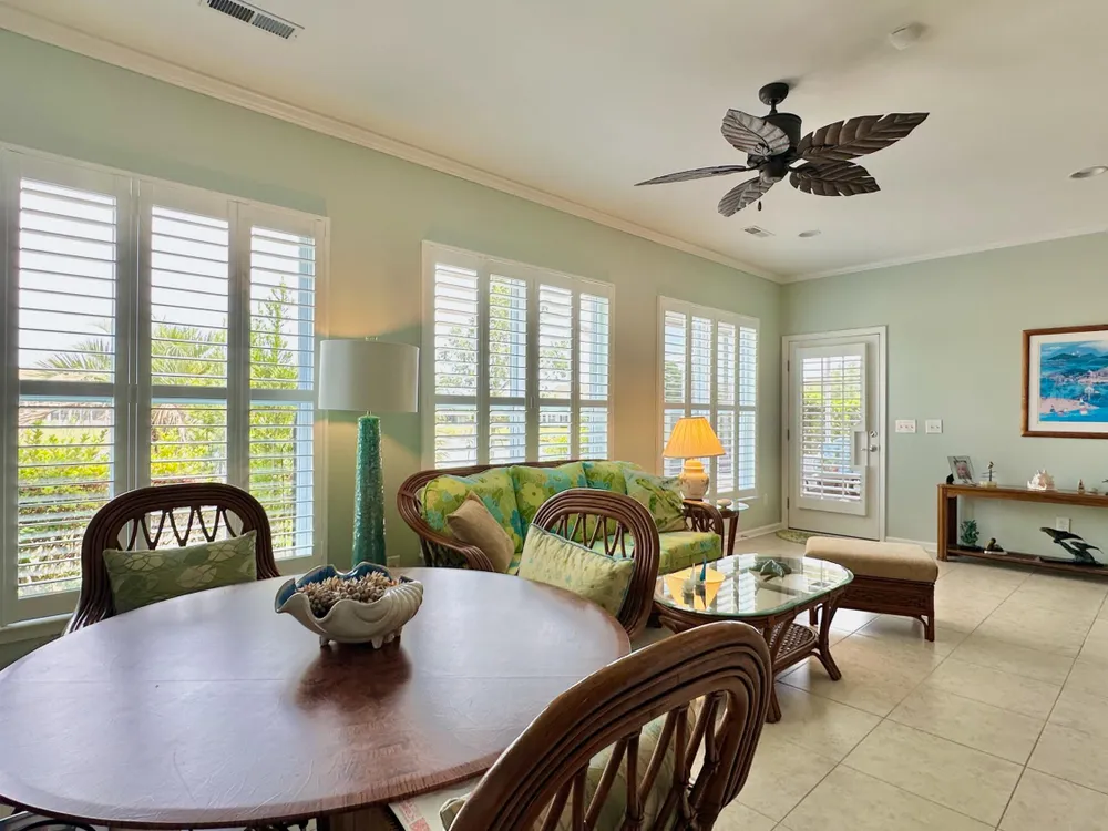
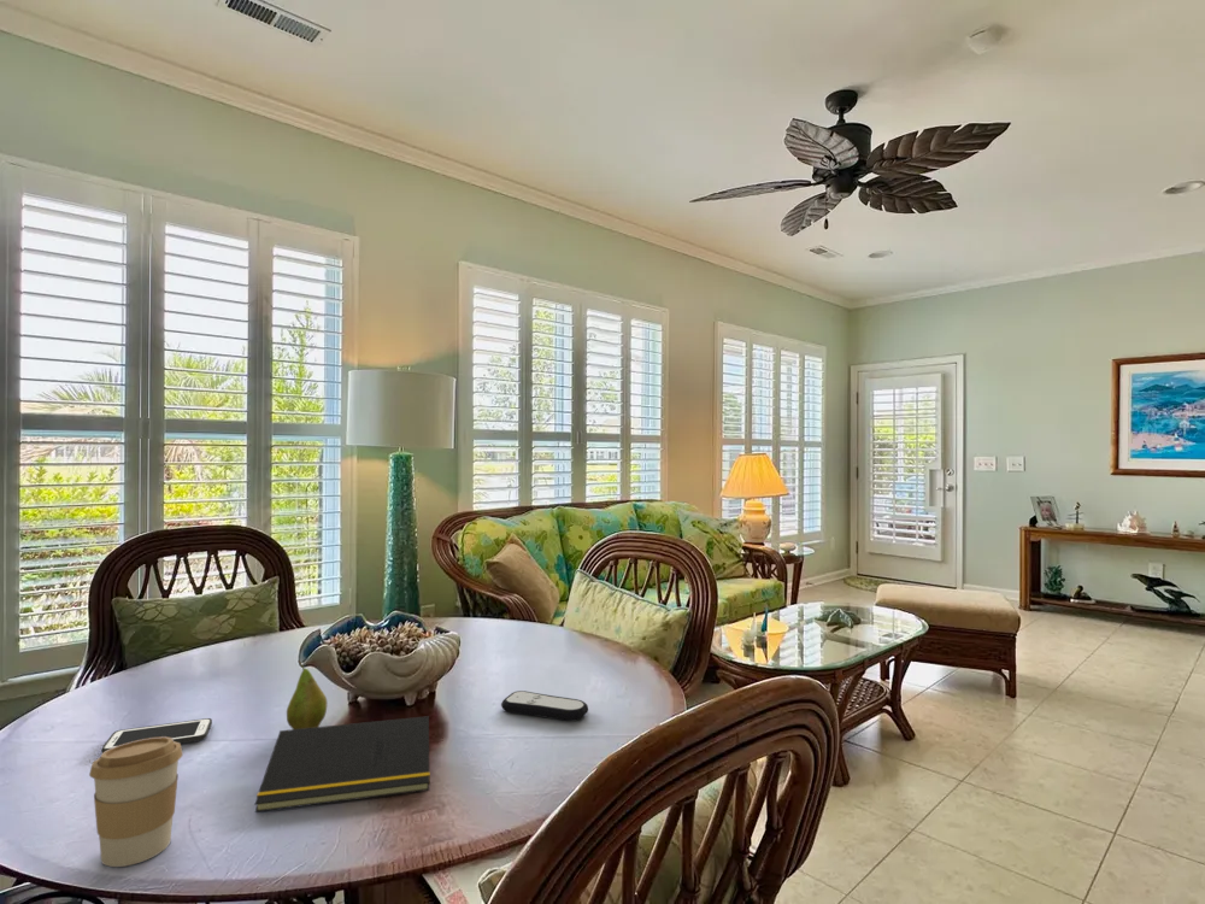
+ coffee cup (136, 796)
+ remote control (545, 705)
+ cell phone (159, 735)
+ fruit (306, 695)
+ notepad (351, 758)
